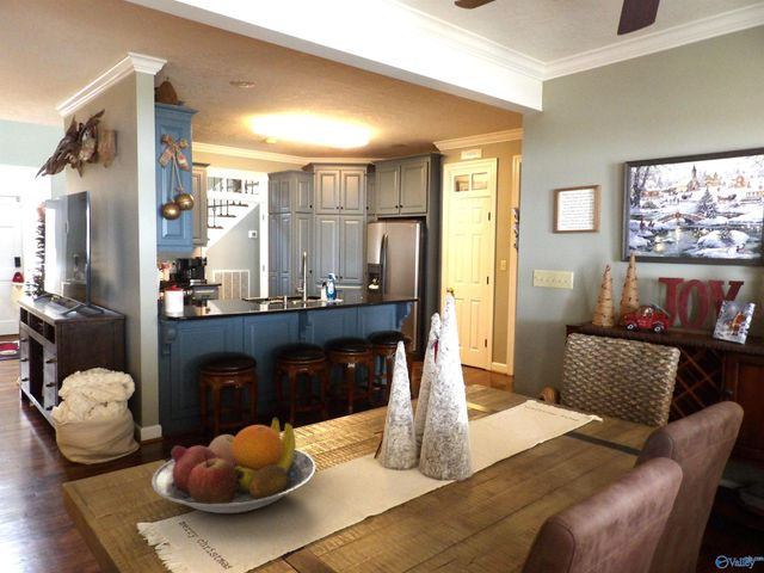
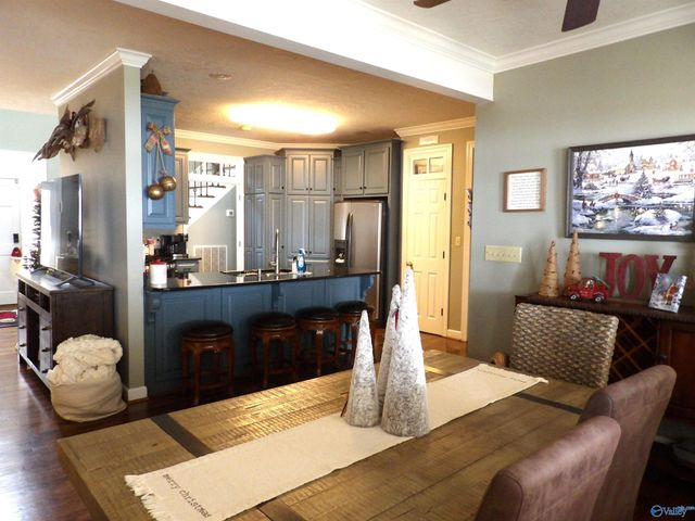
- fruit bowl (236, 463)
